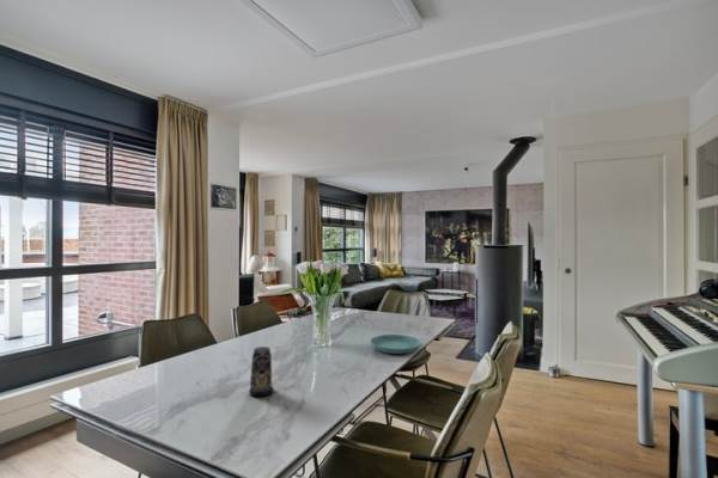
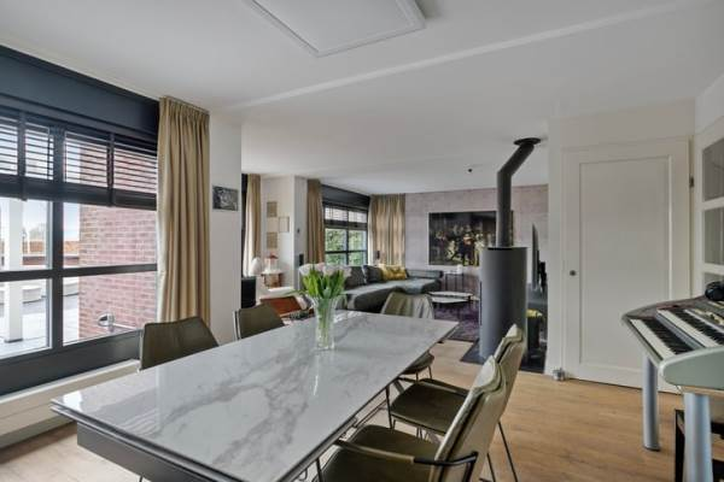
- saucer (395, 344)
- candle (261, 369)
